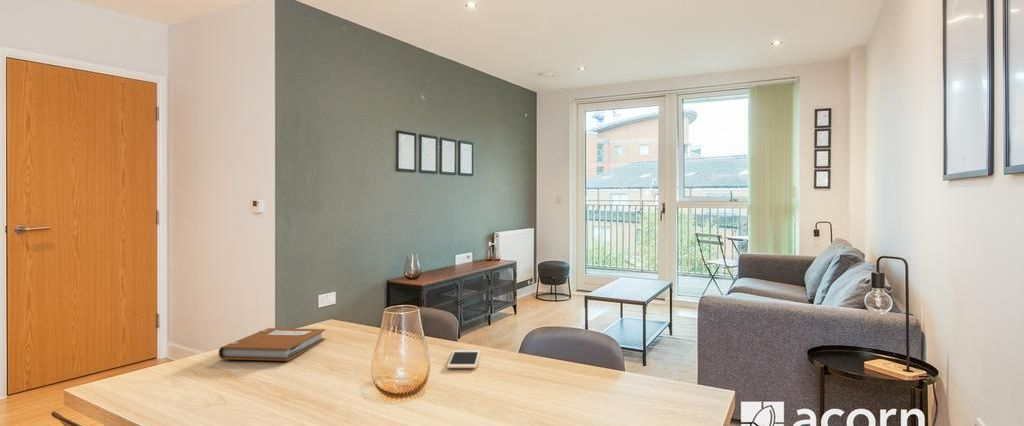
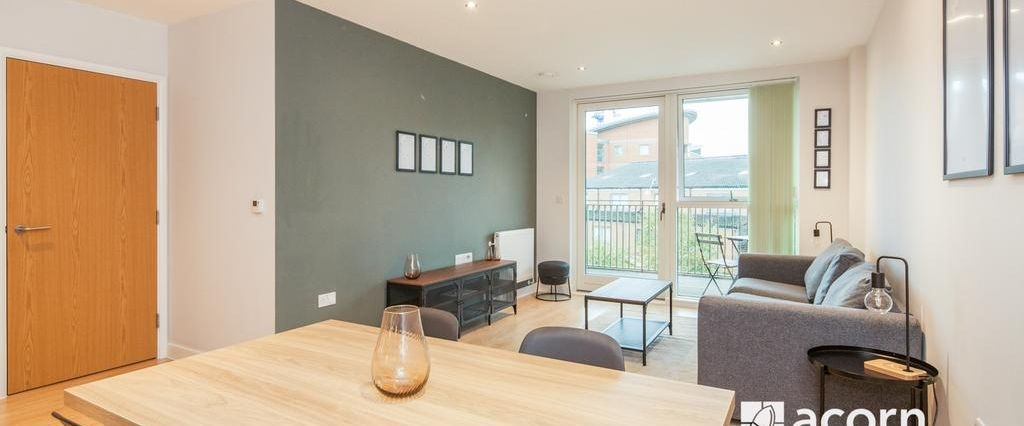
- notebook (276, 342)
- cell phone (464, 358)
